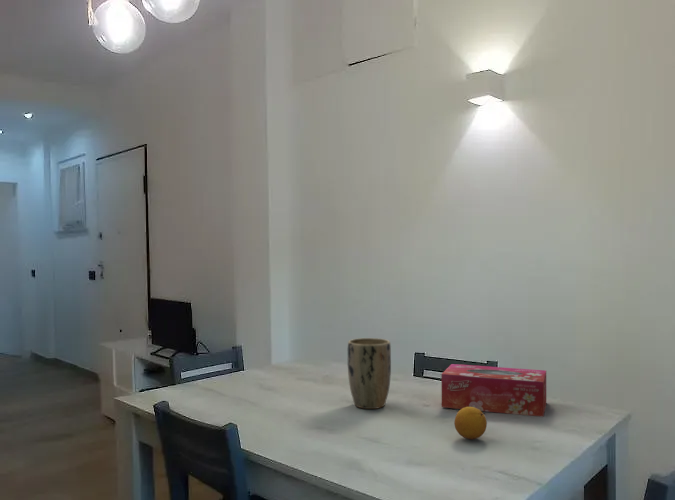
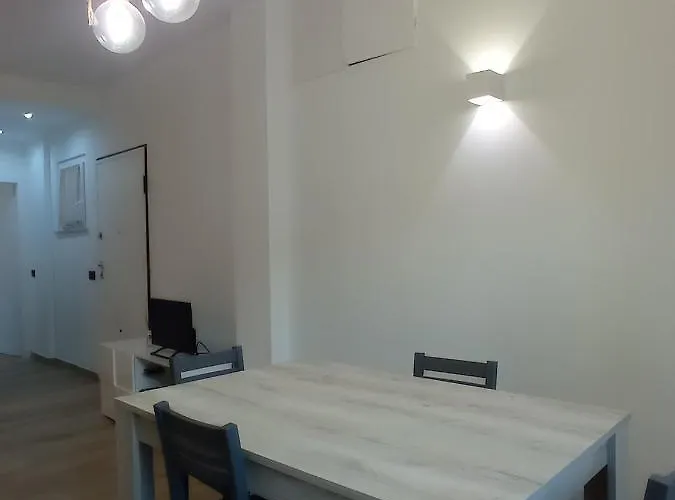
- plant pot (369, 373)
- fruit (470, 422)
- tissue box (494, 388)
